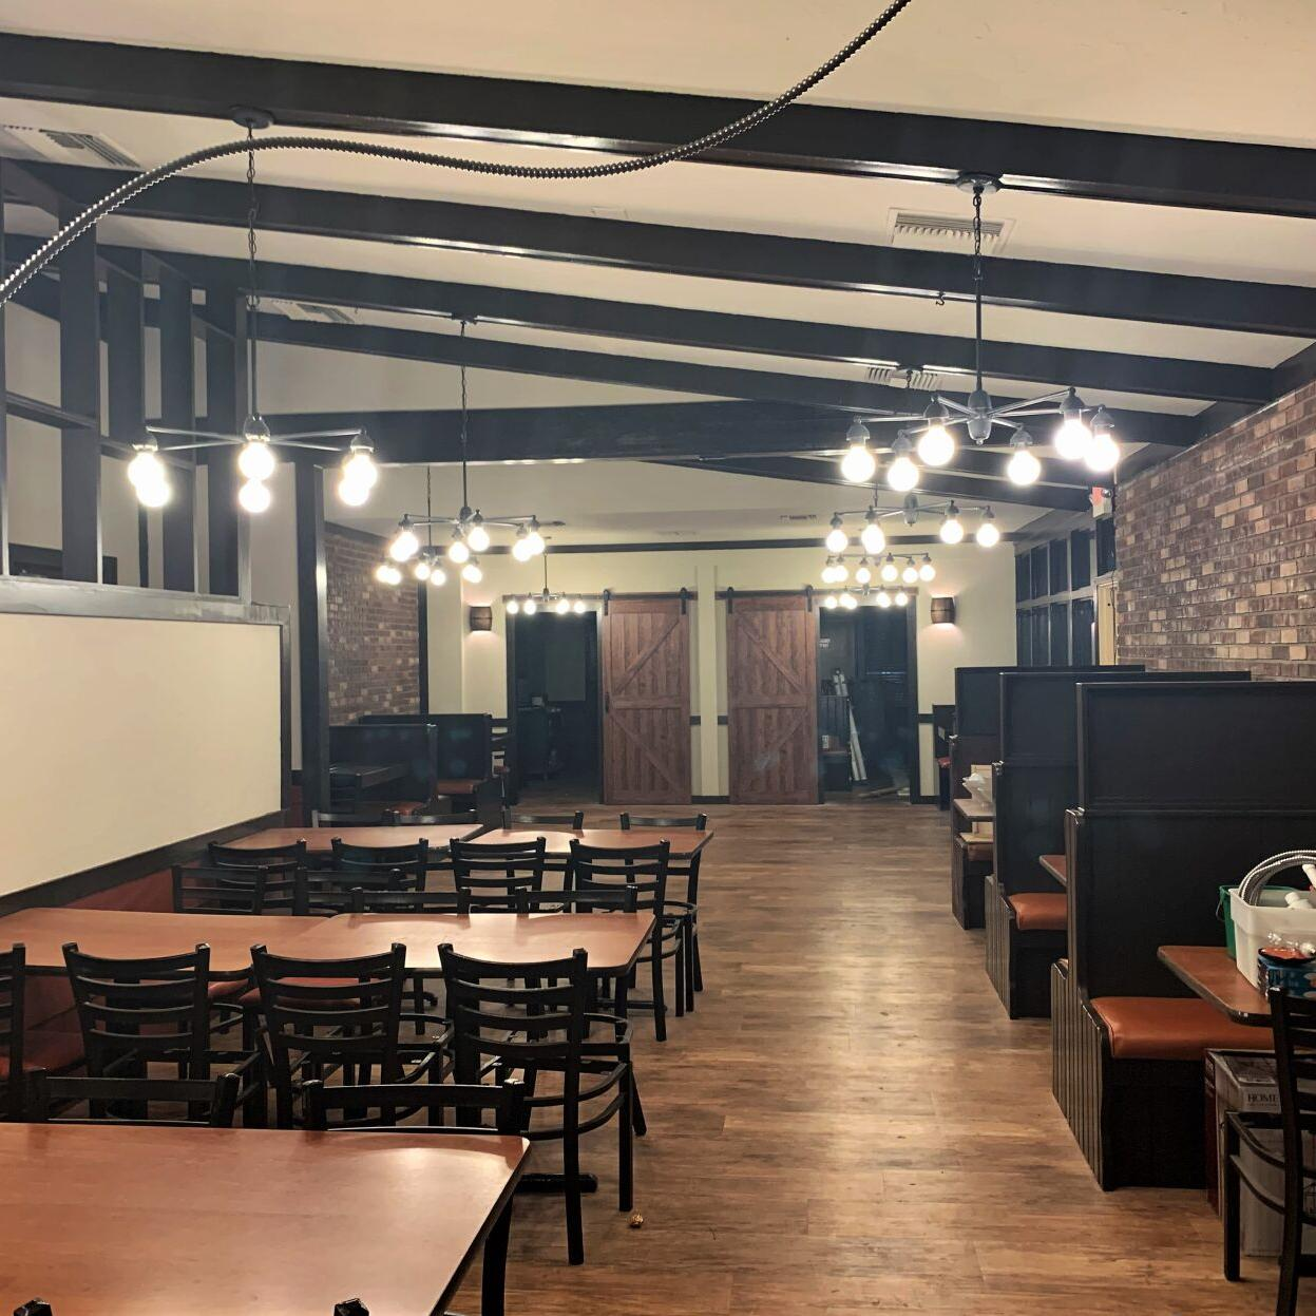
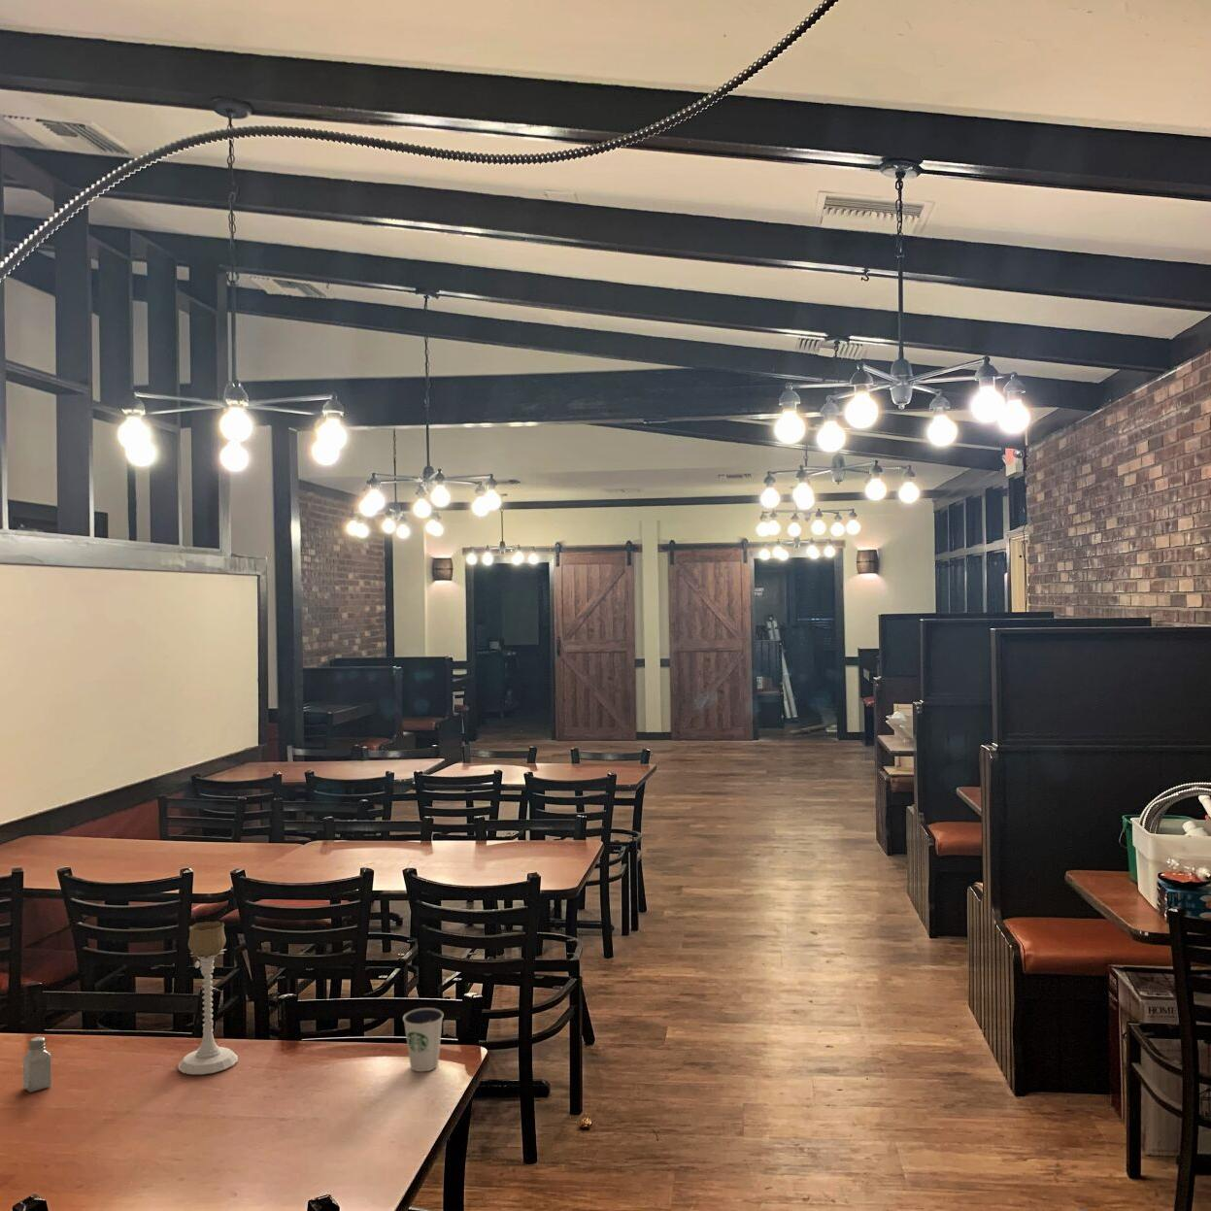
+ candle holder (207, 994)
+ dixie cup (424, 1040)
+ saltshaker (37, 1062)
